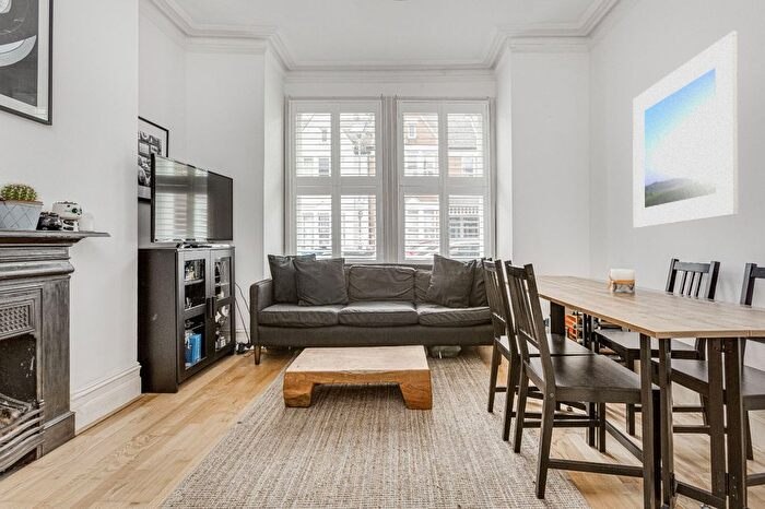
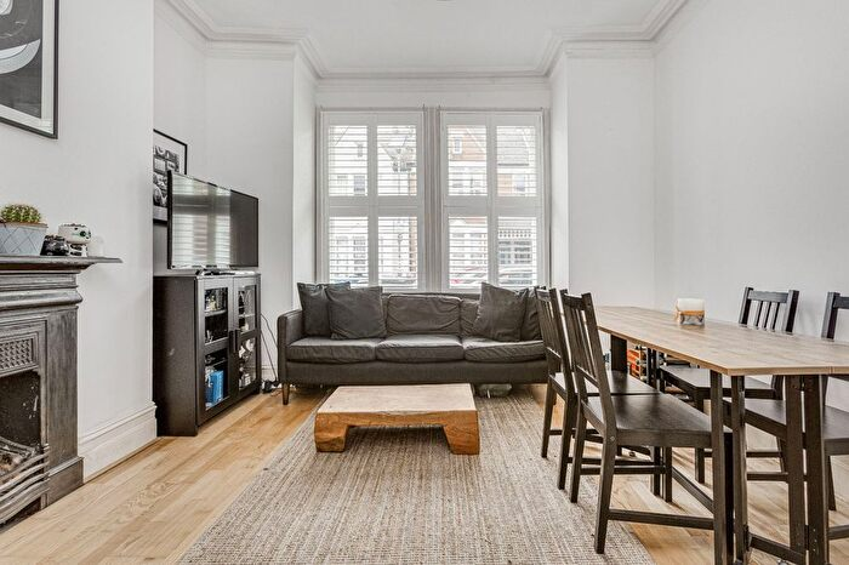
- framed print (675, 146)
